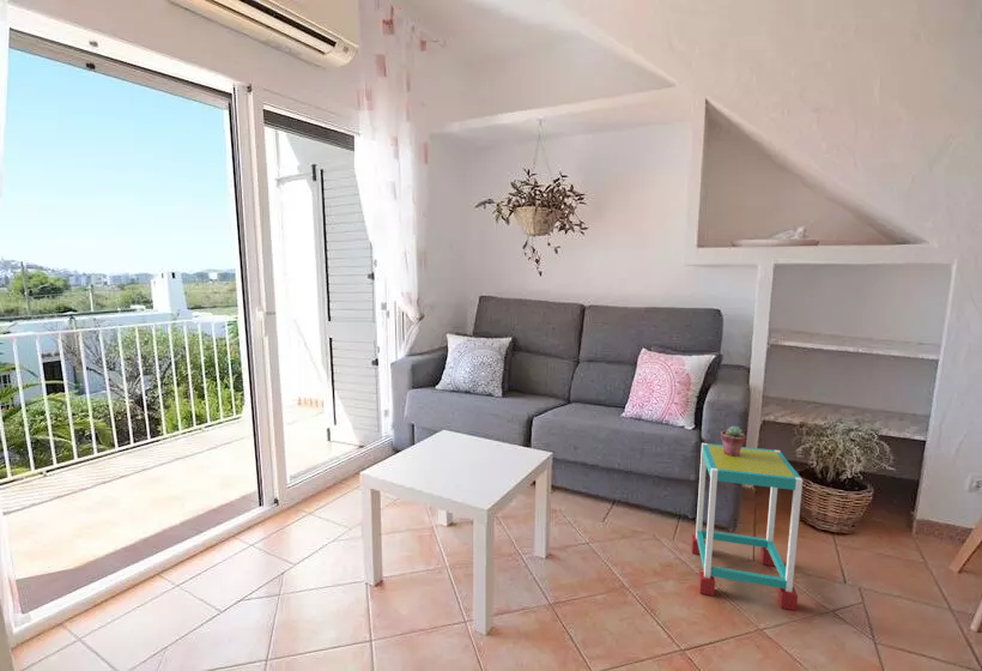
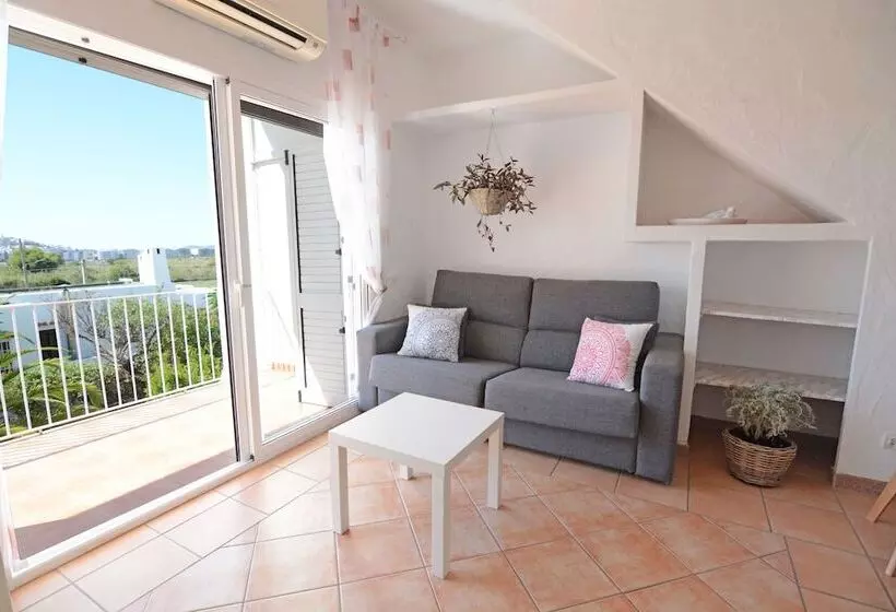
- side table (739, 534)
- potted succulent (732, 439)
